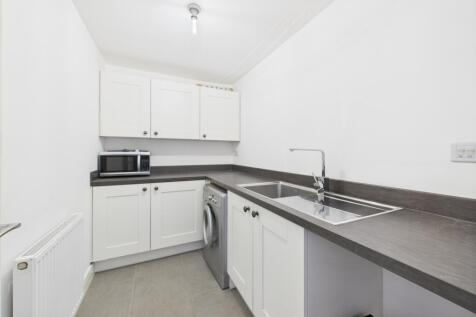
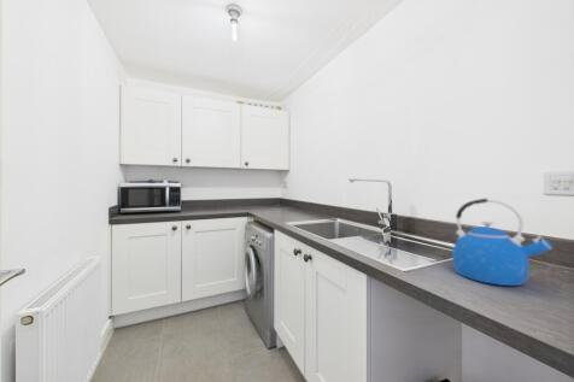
+ kettle (497, 237)
